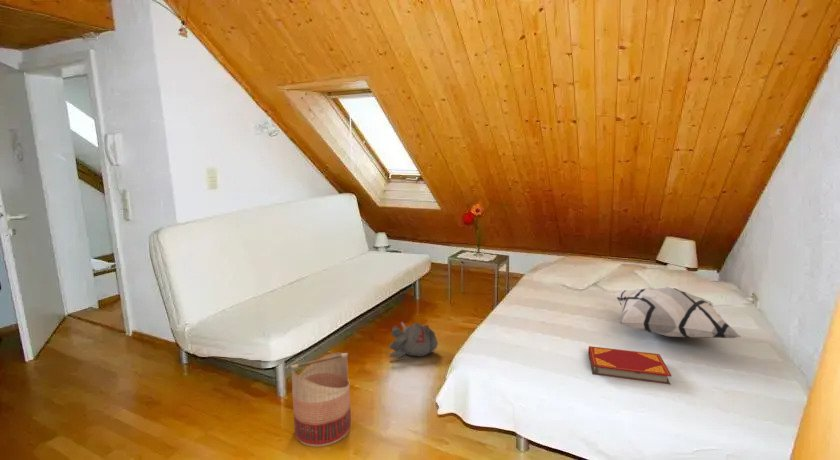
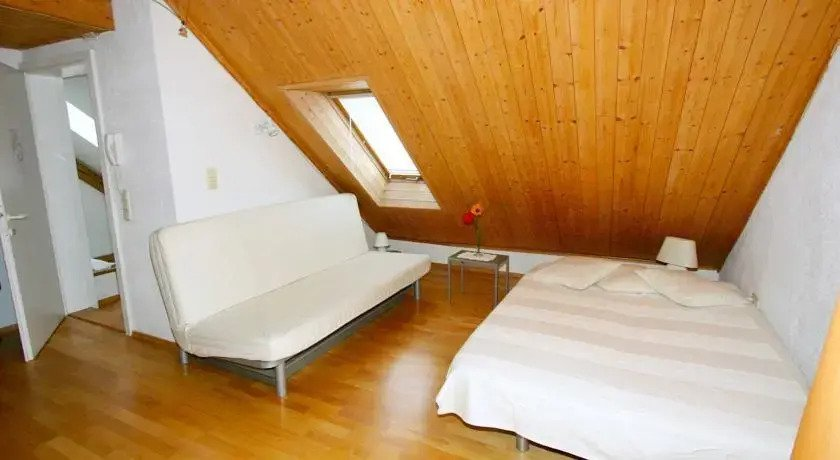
- hardback book (626, 363)
- basket (321, 394)
- decorative pillow (668, 312)
- plush toy (412, 340)
